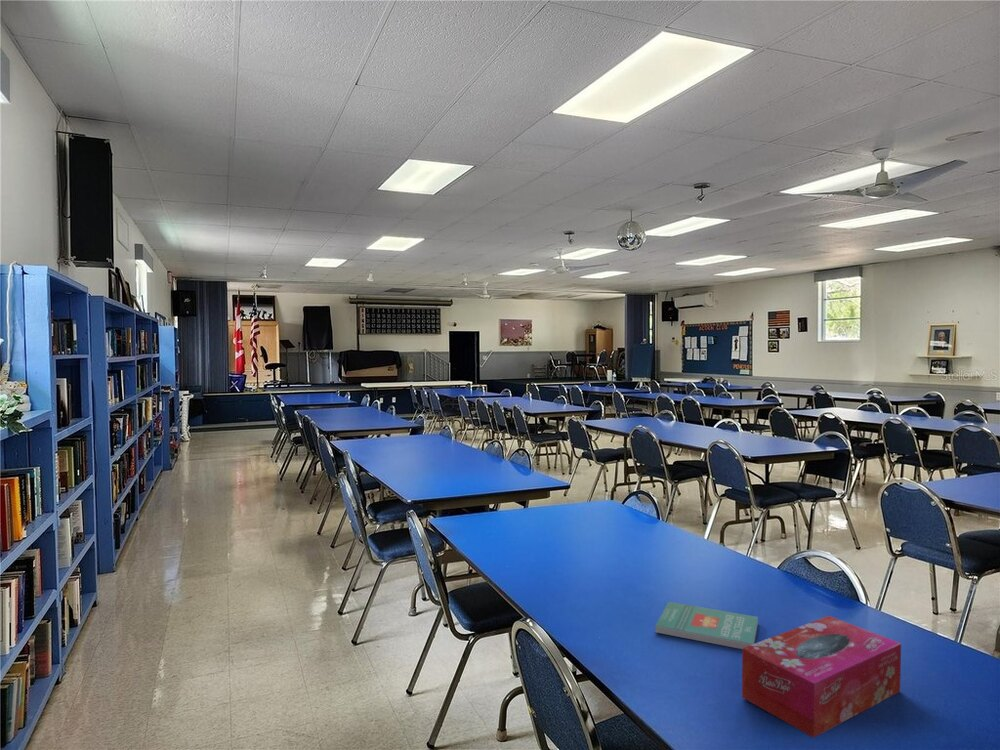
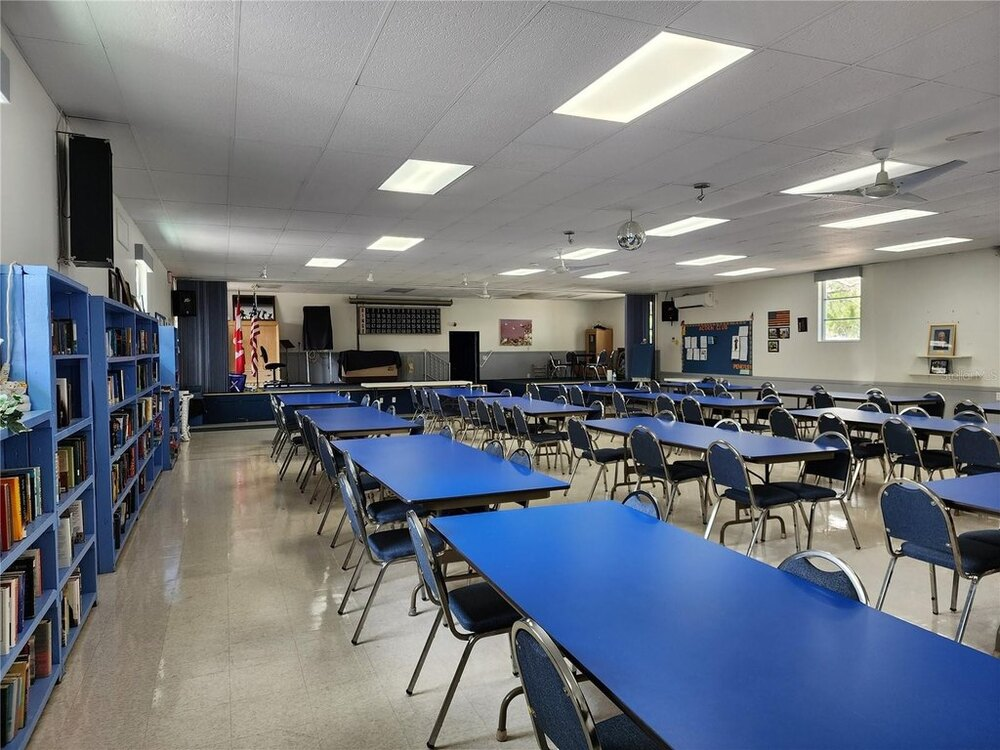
- tissue box (821, 670)
- book (707, 624)
